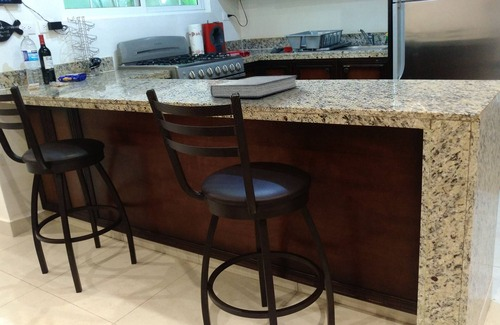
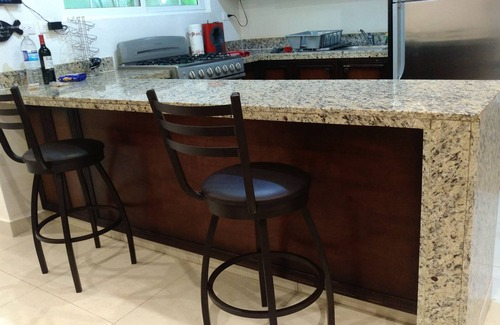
- book (254, 86)
